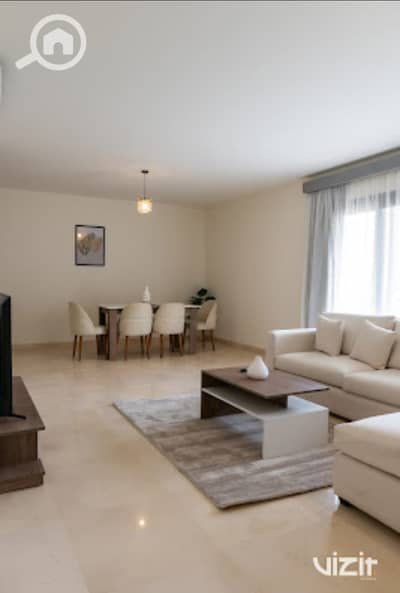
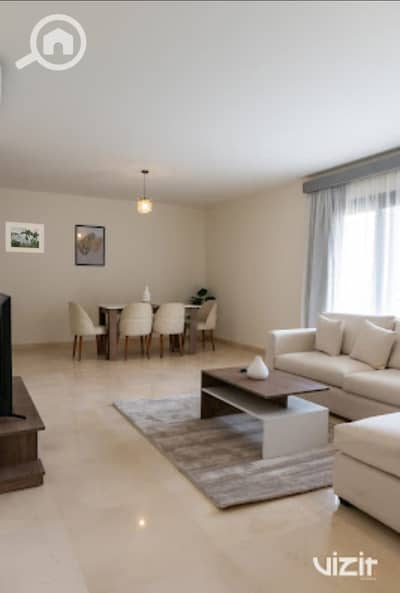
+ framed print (25, 237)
